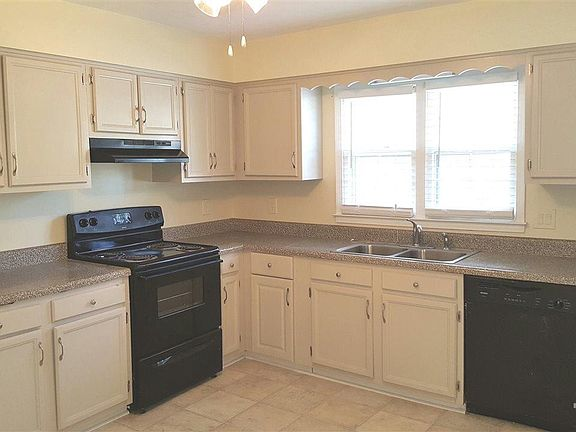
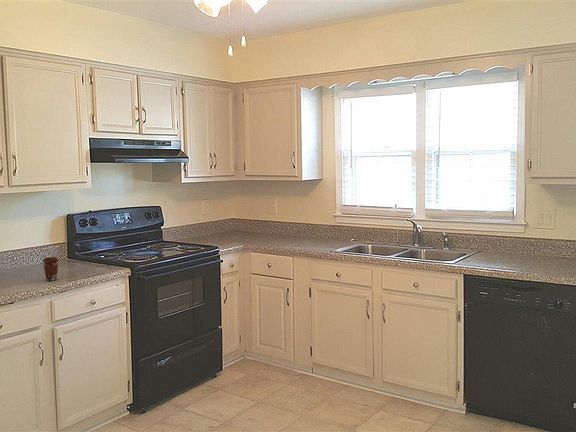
+ coffee cup (51, 268)
